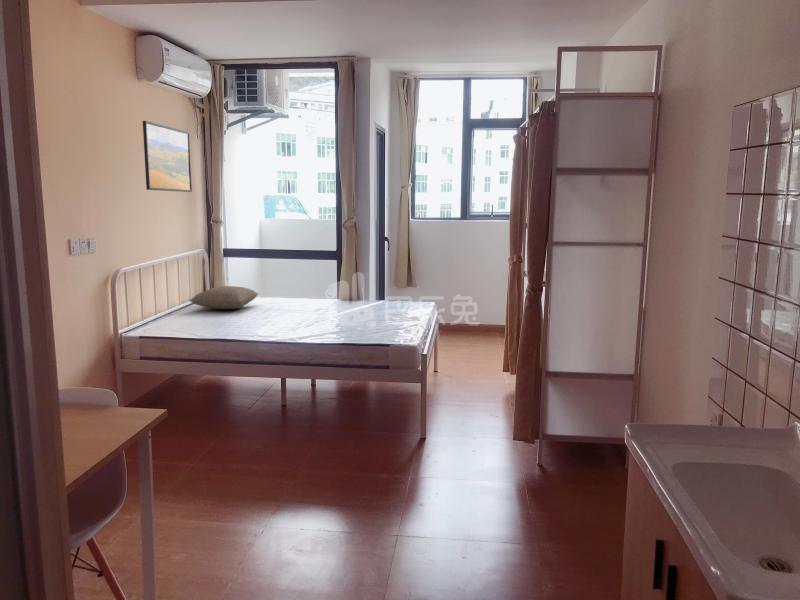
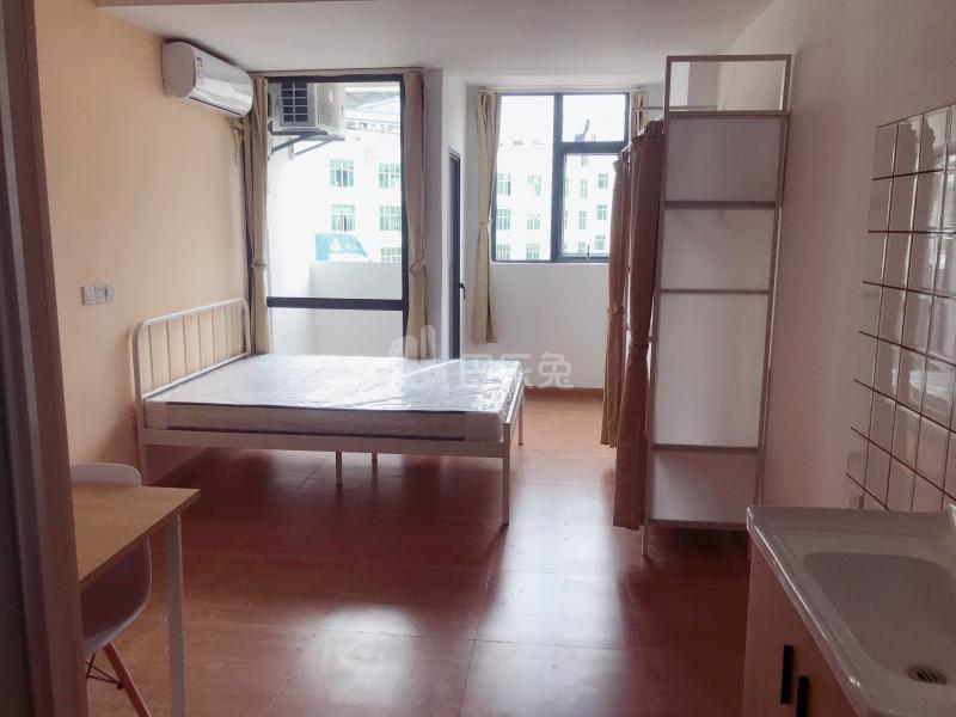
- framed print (169, 159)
- pillow (225, 297)
